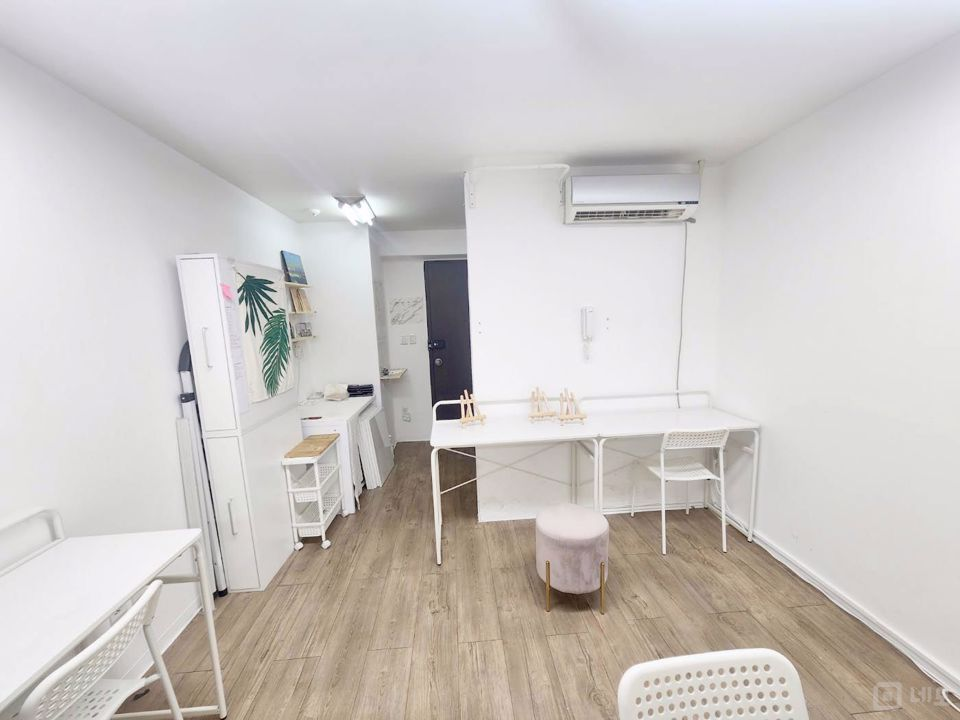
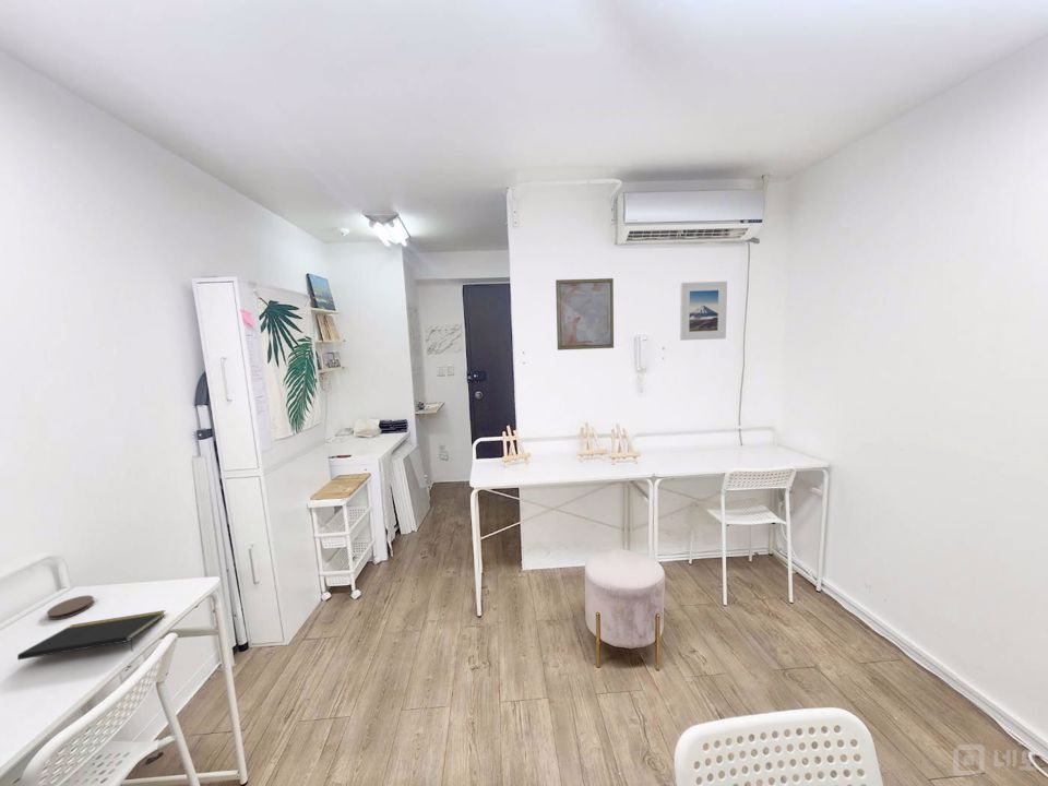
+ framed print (703, 310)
+ wall art (585, 313)
+ coaster (71, 607)
+ notepad (98, 632)
